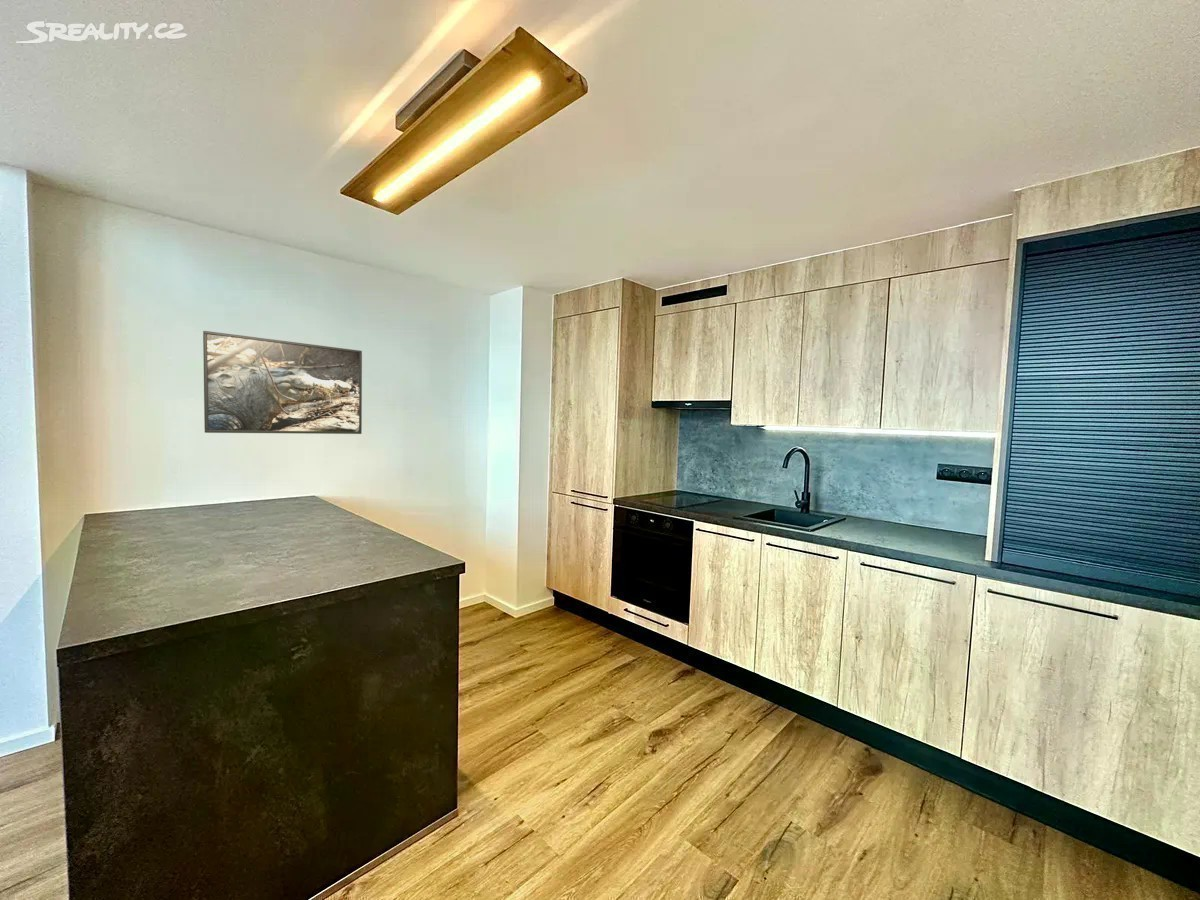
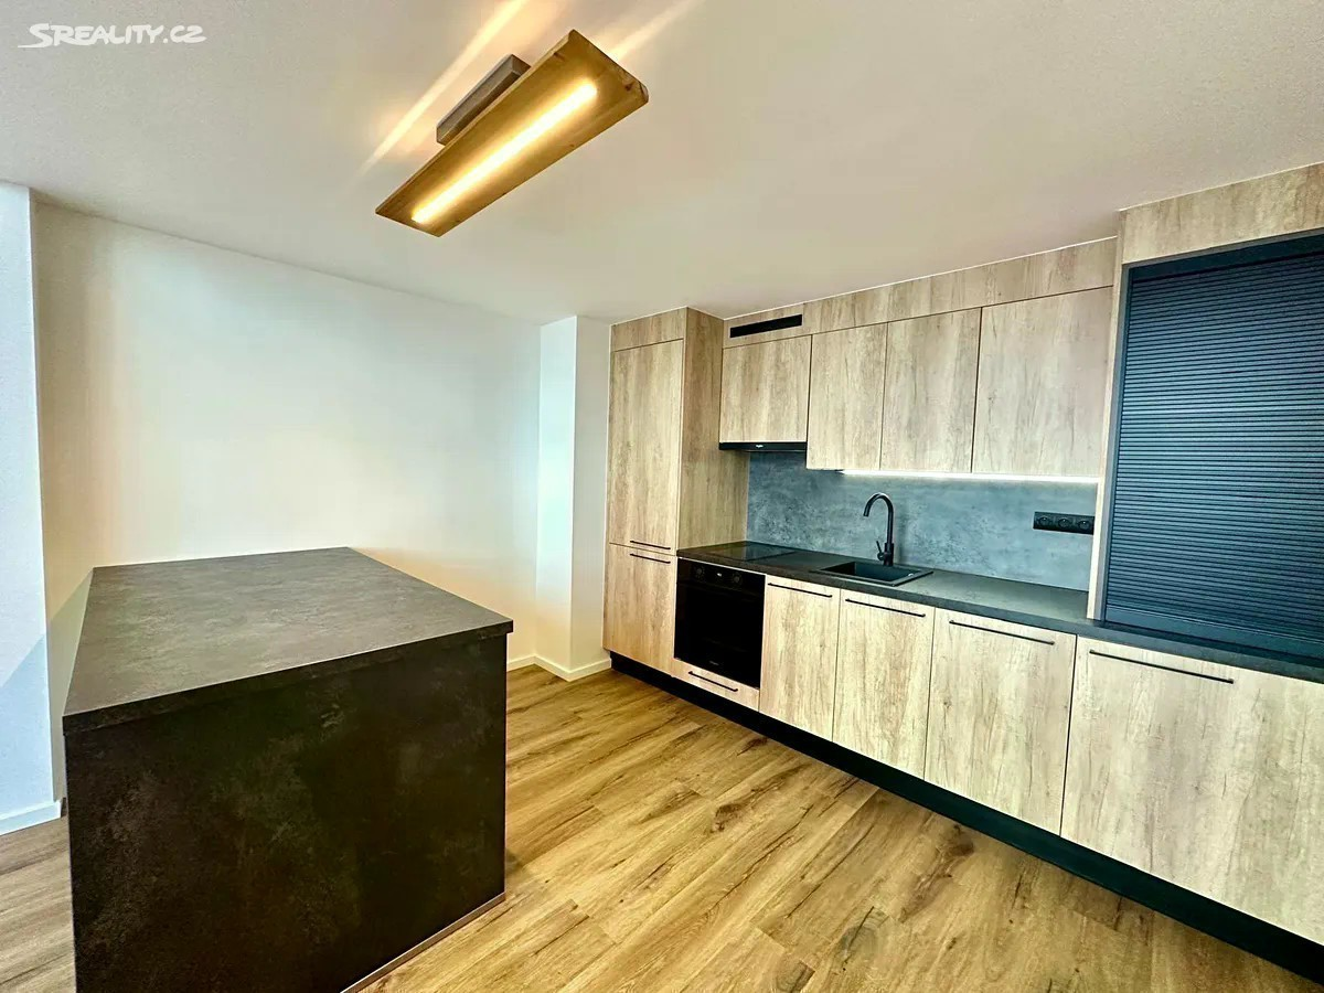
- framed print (290, 387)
